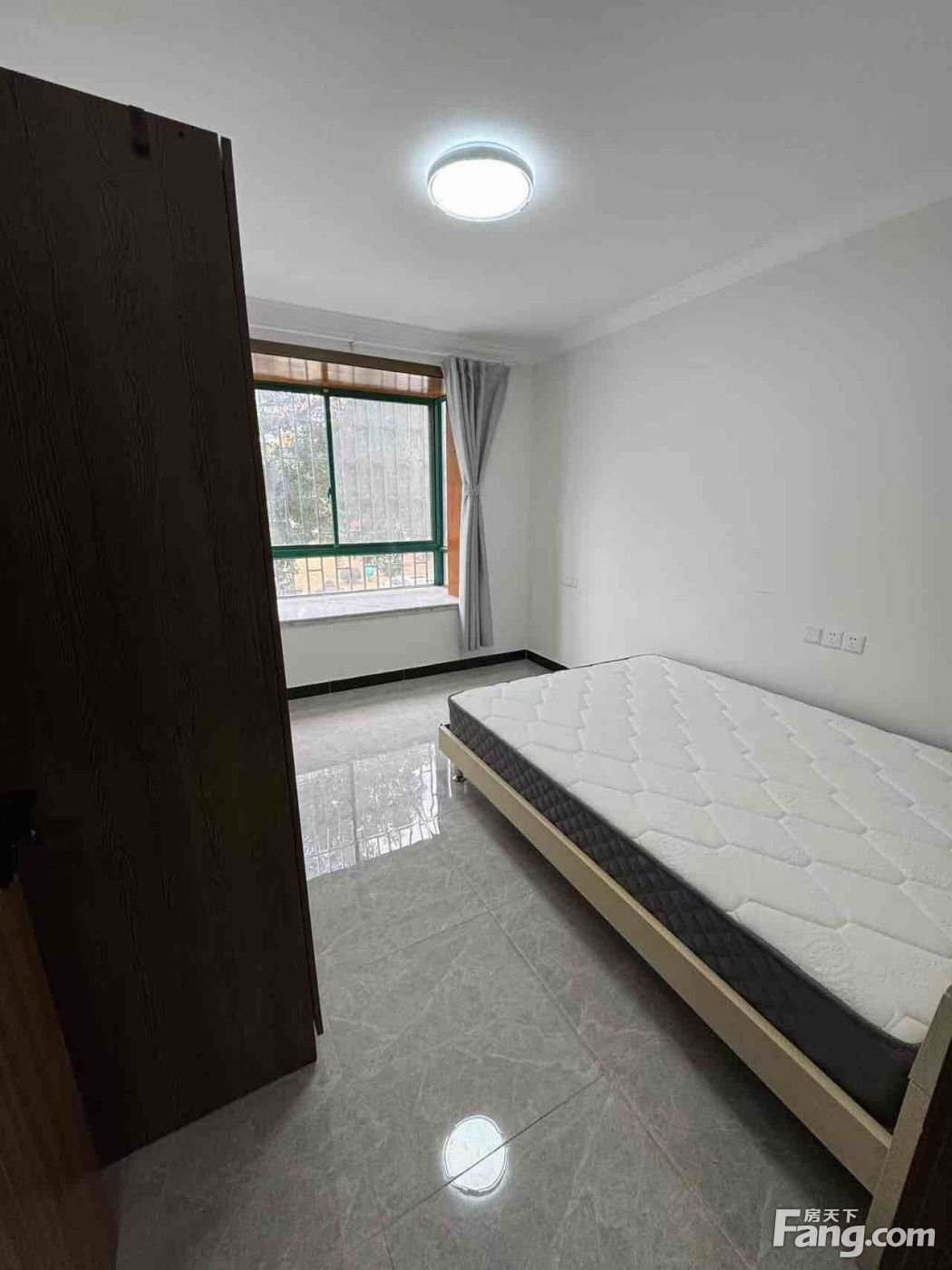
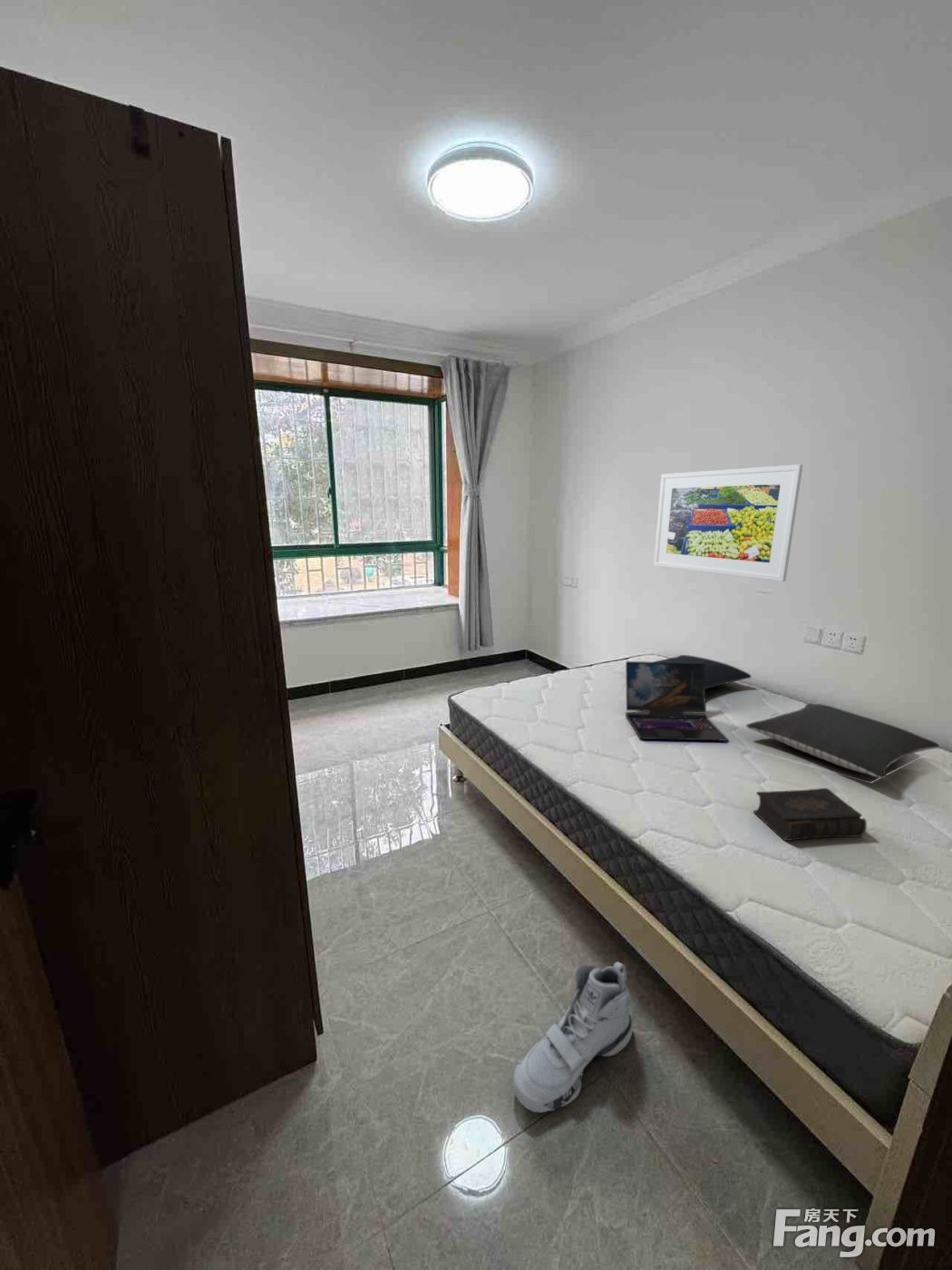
+ laptop (674, 699)
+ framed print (717, 523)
+ pillow (839, 735)
+ pillow (687, 661)
+ book (807, 814)
+ sneaker (577, 1027)
